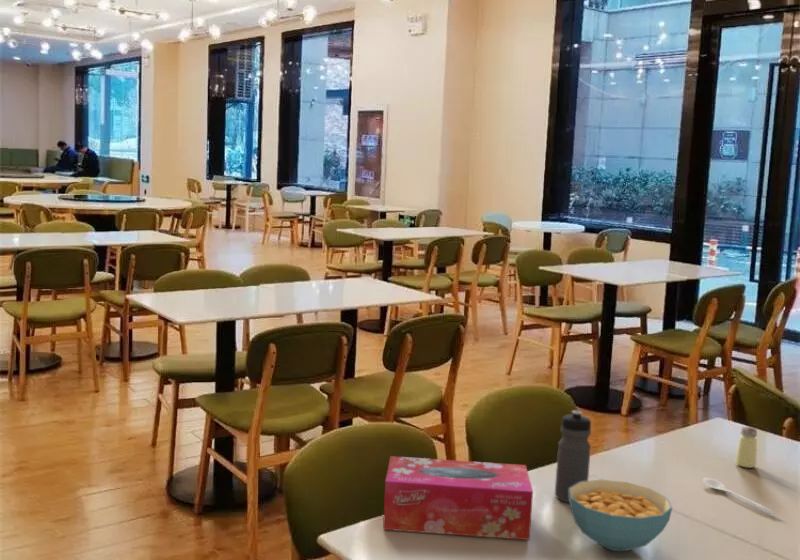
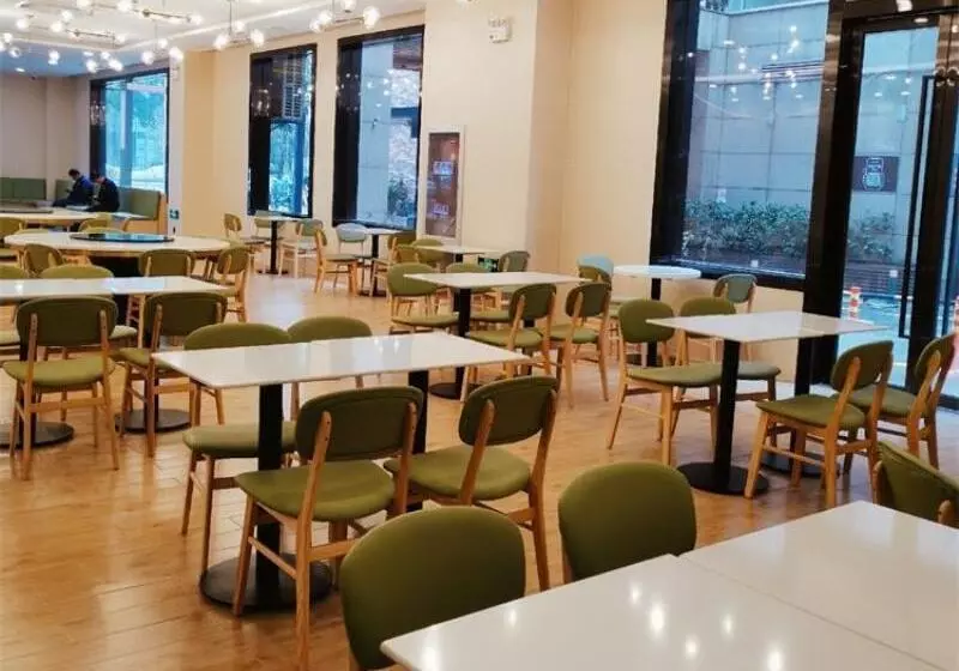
- cereal bowl (617, 521)
- water bottle (573, 454)
- saltshaker (747, 446)
- stirrer (738, 495)
- tissue box (456, 496)
